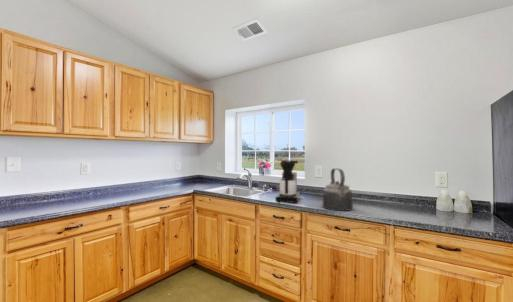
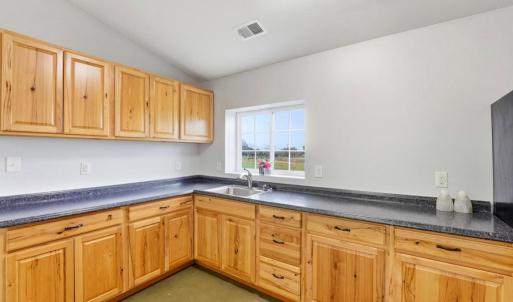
- coffee maker (288, 180)
- kettle (336, 187)
